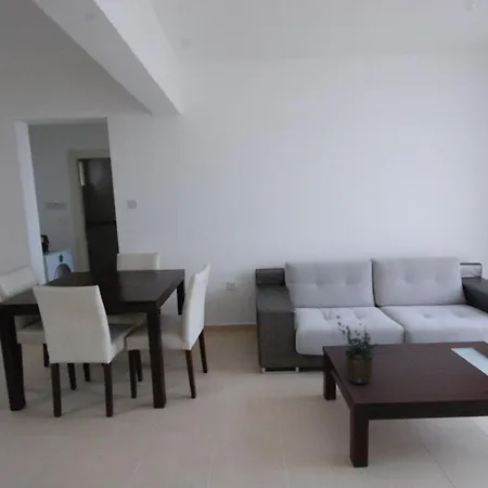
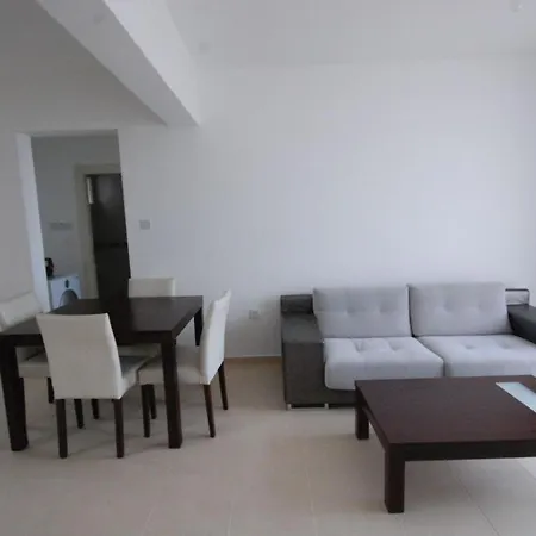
- potted plant (357, 349)
